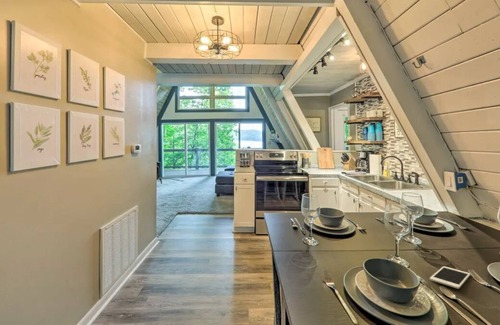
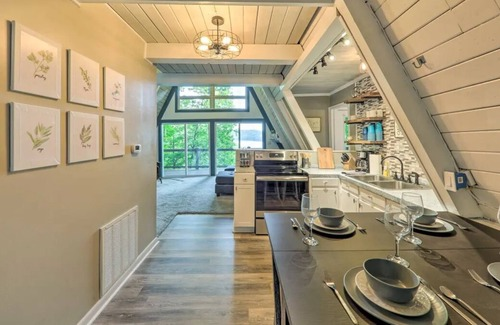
- cell phone (450, 276)
